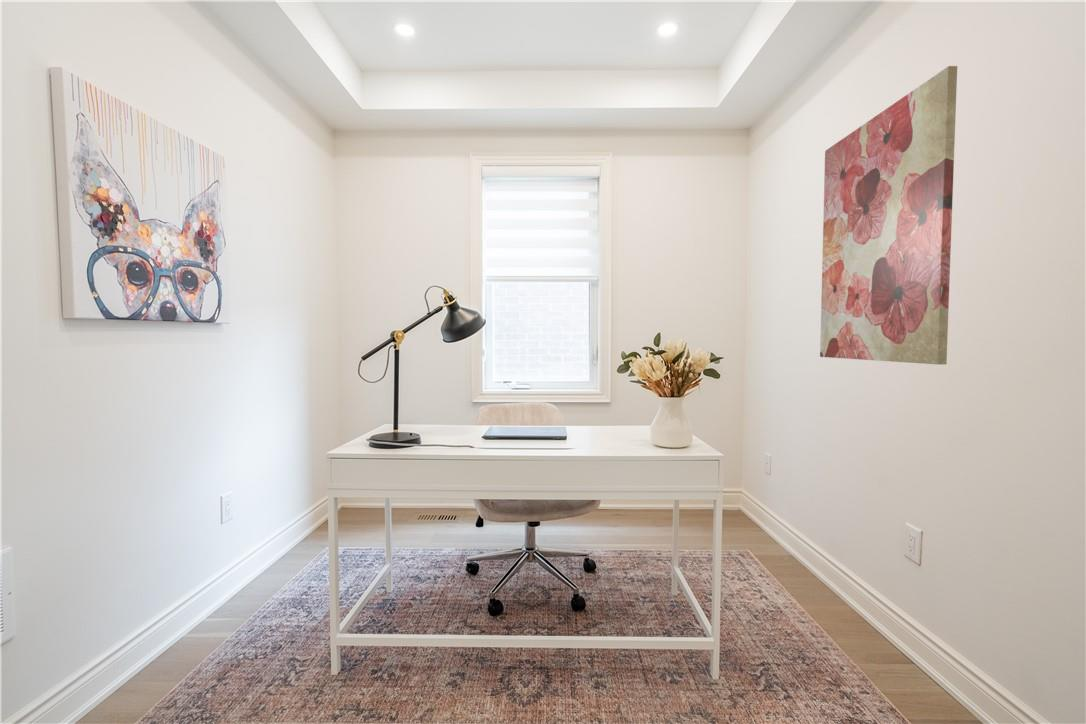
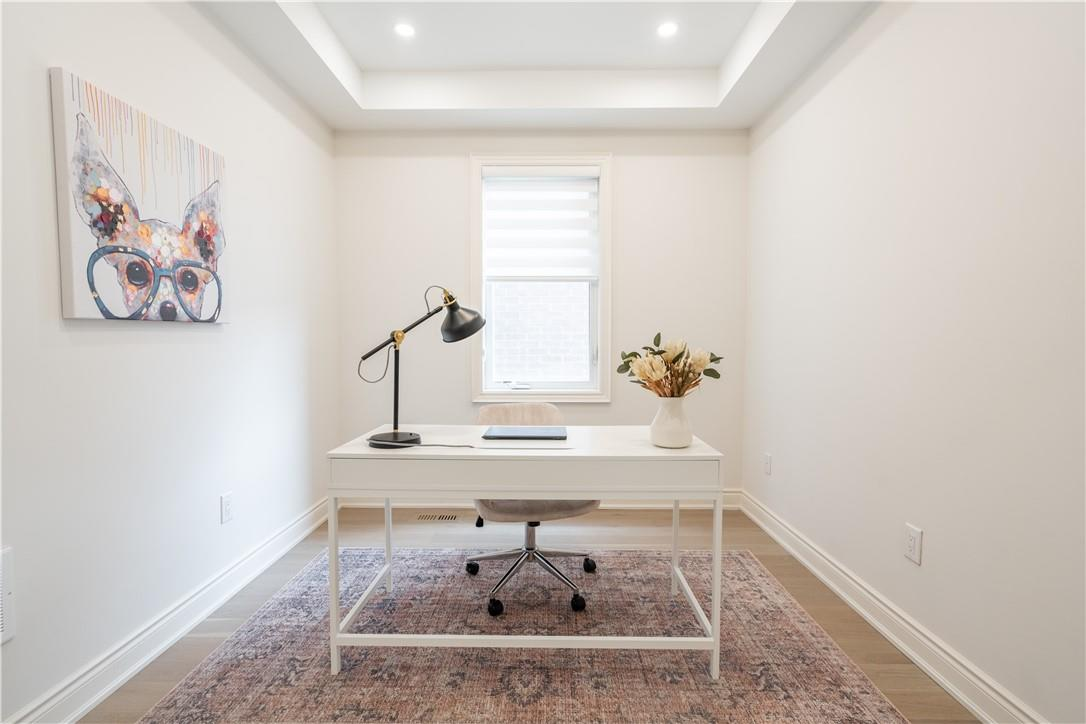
- wall art (875, 239)
